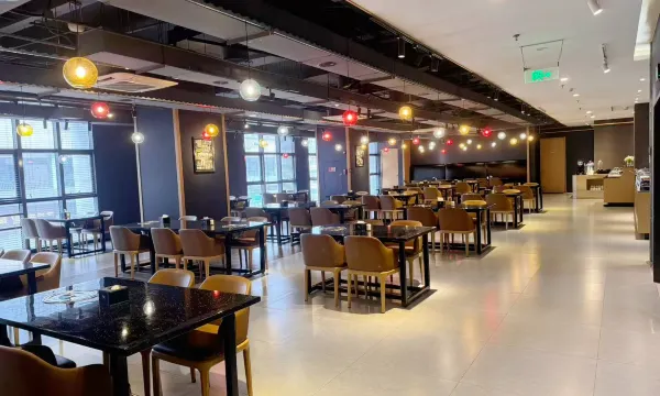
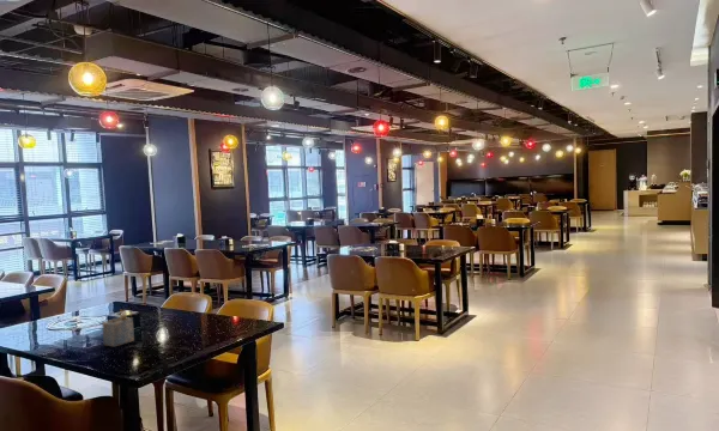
+ napkin holder (117, 327)
